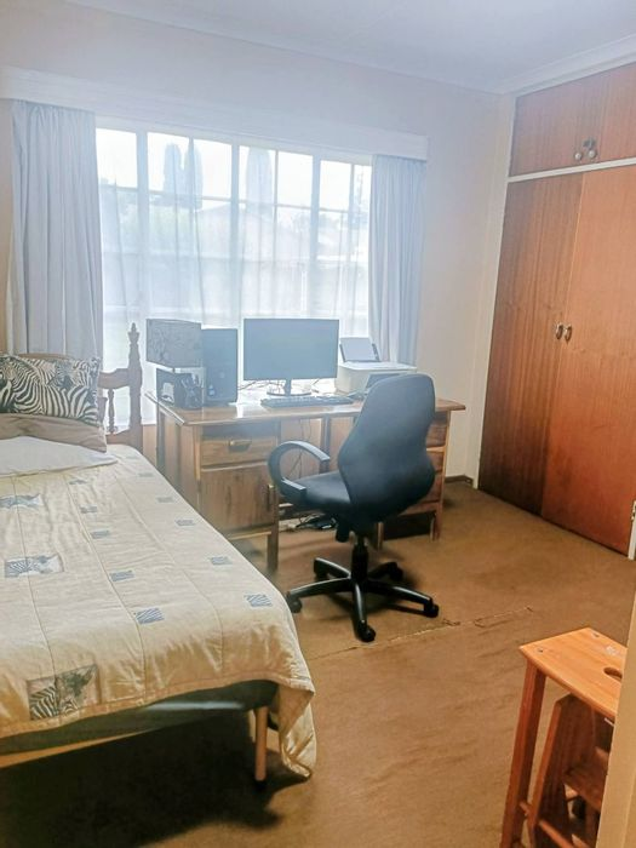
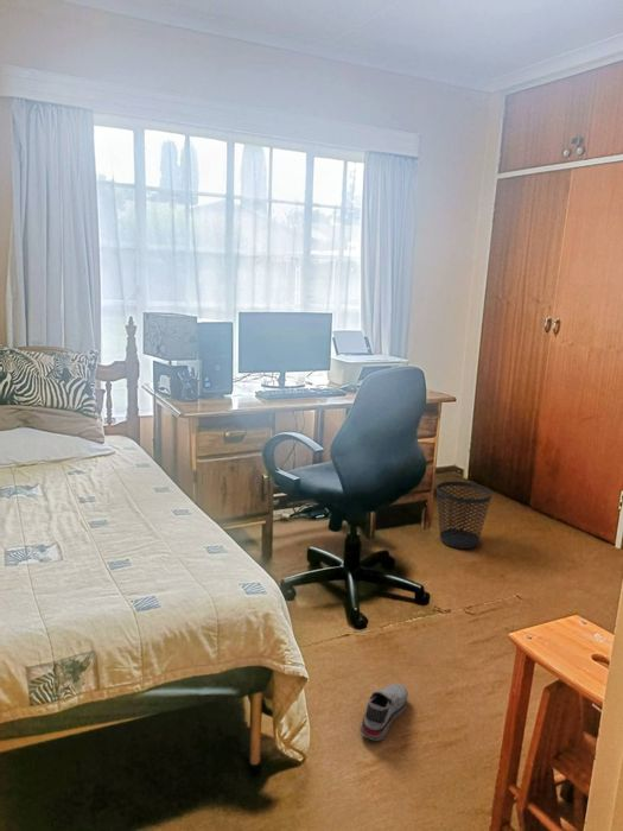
+ wastebasket (462, 515)
+ shoe (383, 700)
